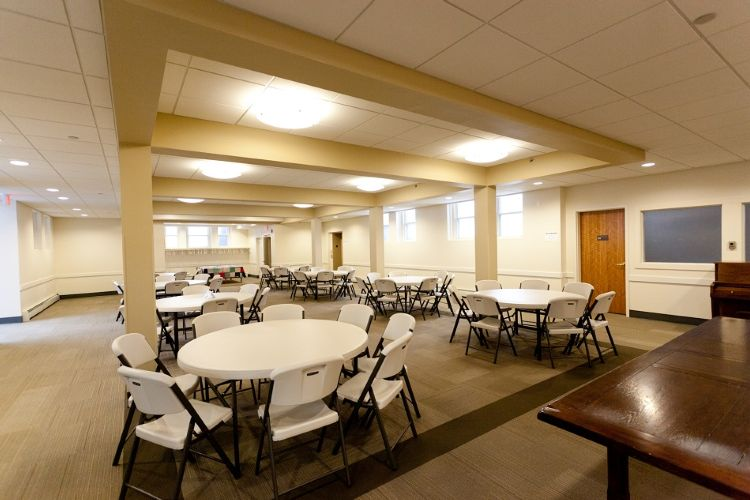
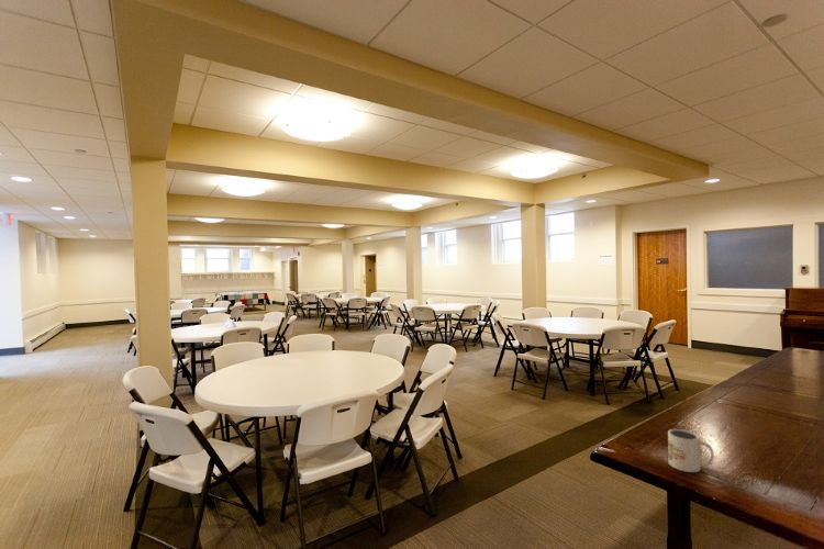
+ mug (690, 451)
